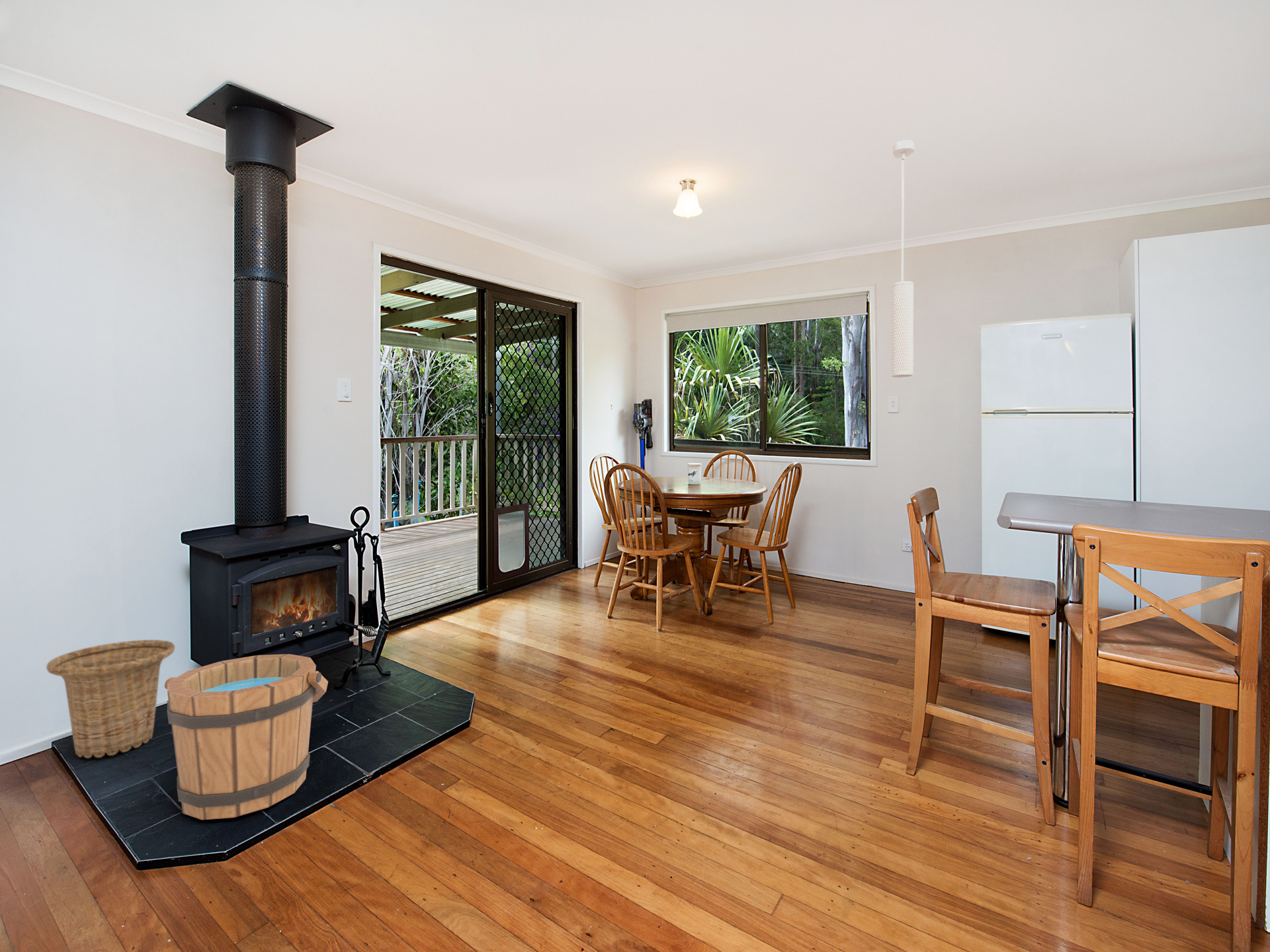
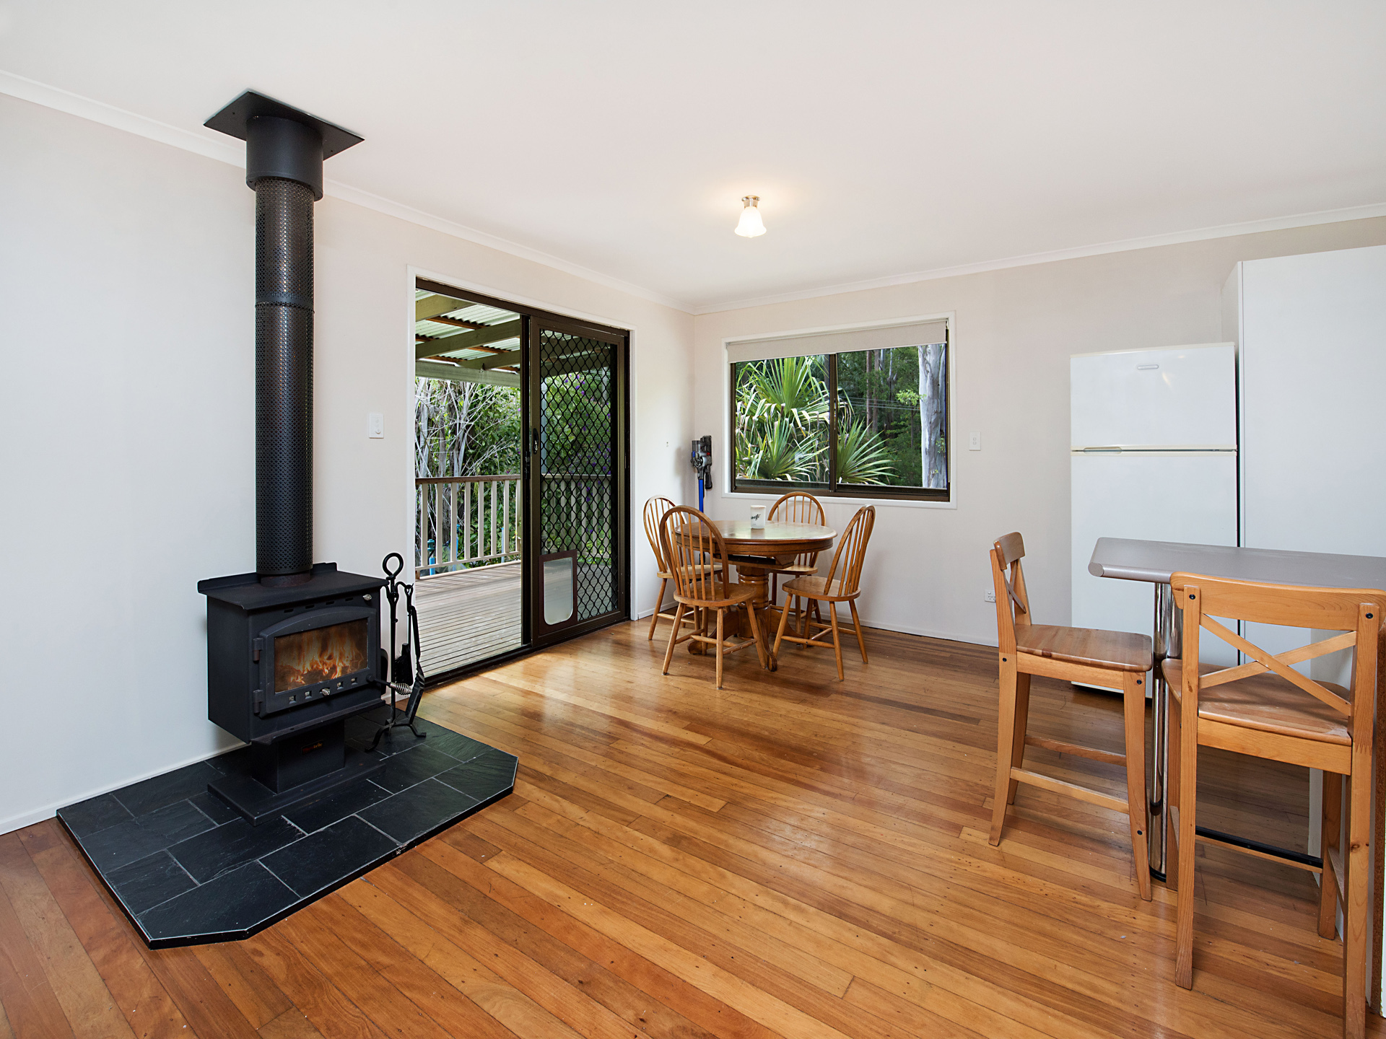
- pendant light (902, 260)
- basket (114, 699)
- bucket (247, 730)
